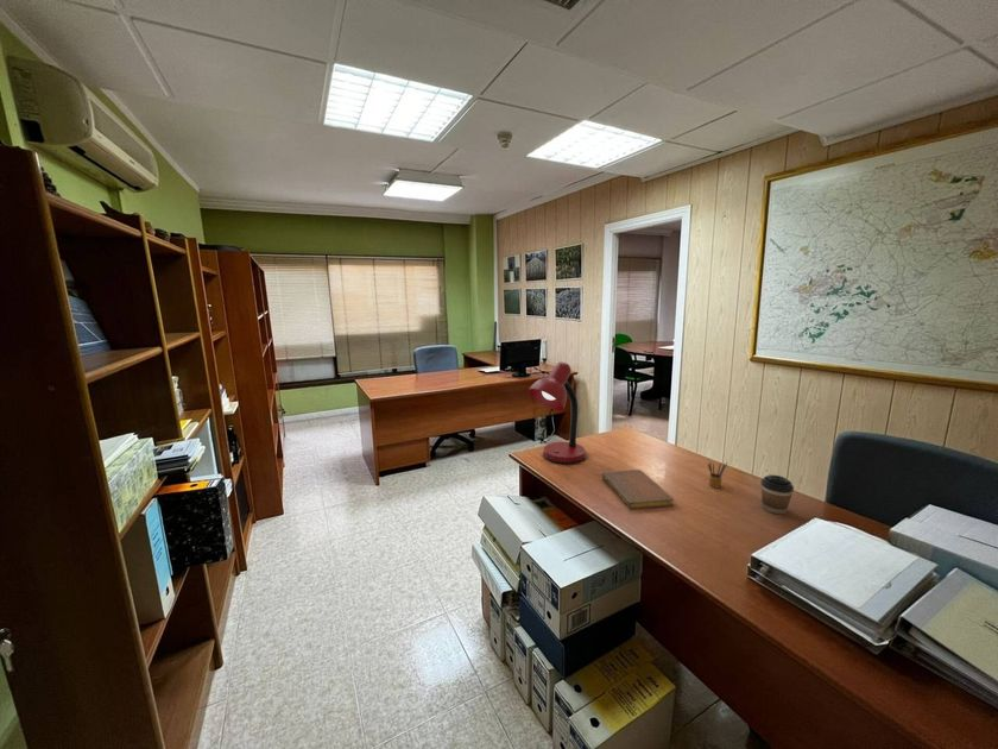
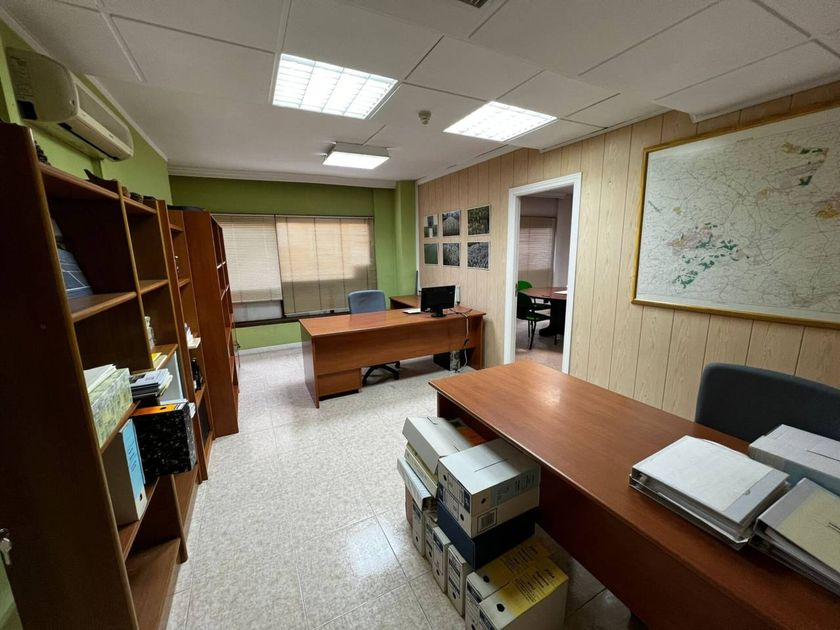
- pencil box (715, 473)
- notebook (634, 487)
- desk lamp (558, 410)
- coffee cup (776, 492)
